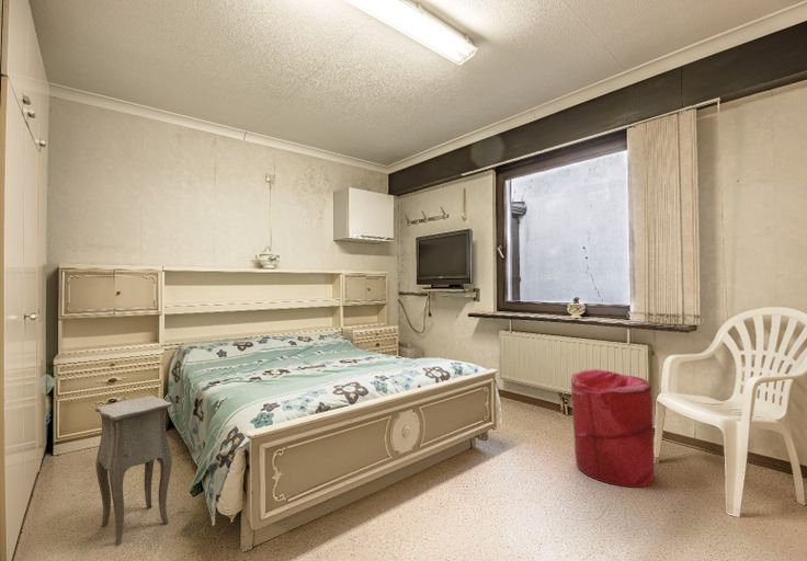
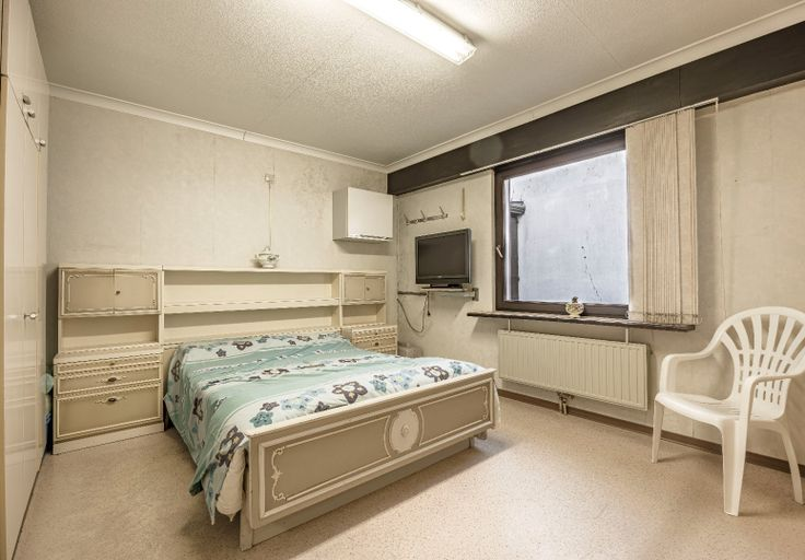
- laundry hamper (610, 423)
- side table (134, 463)
